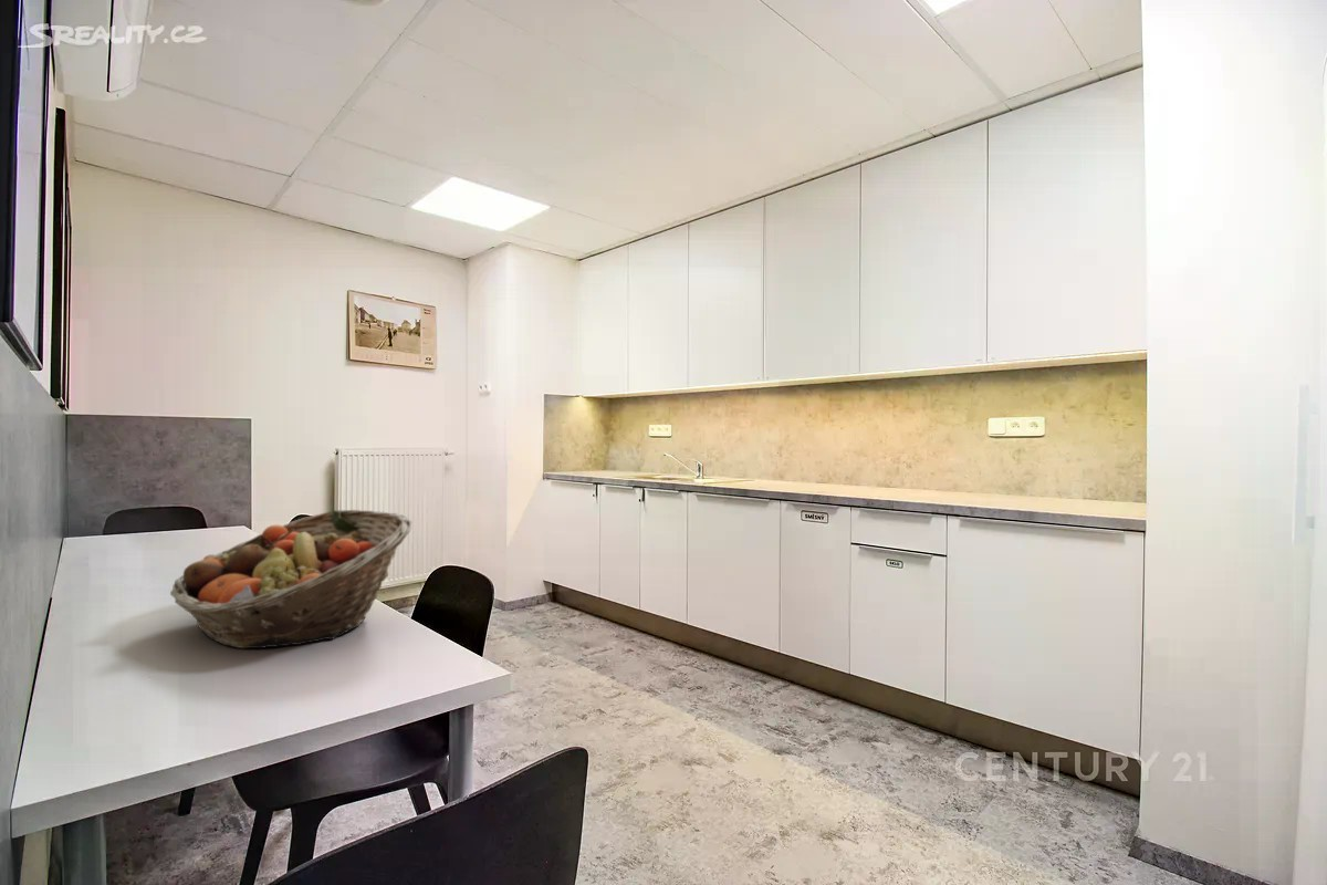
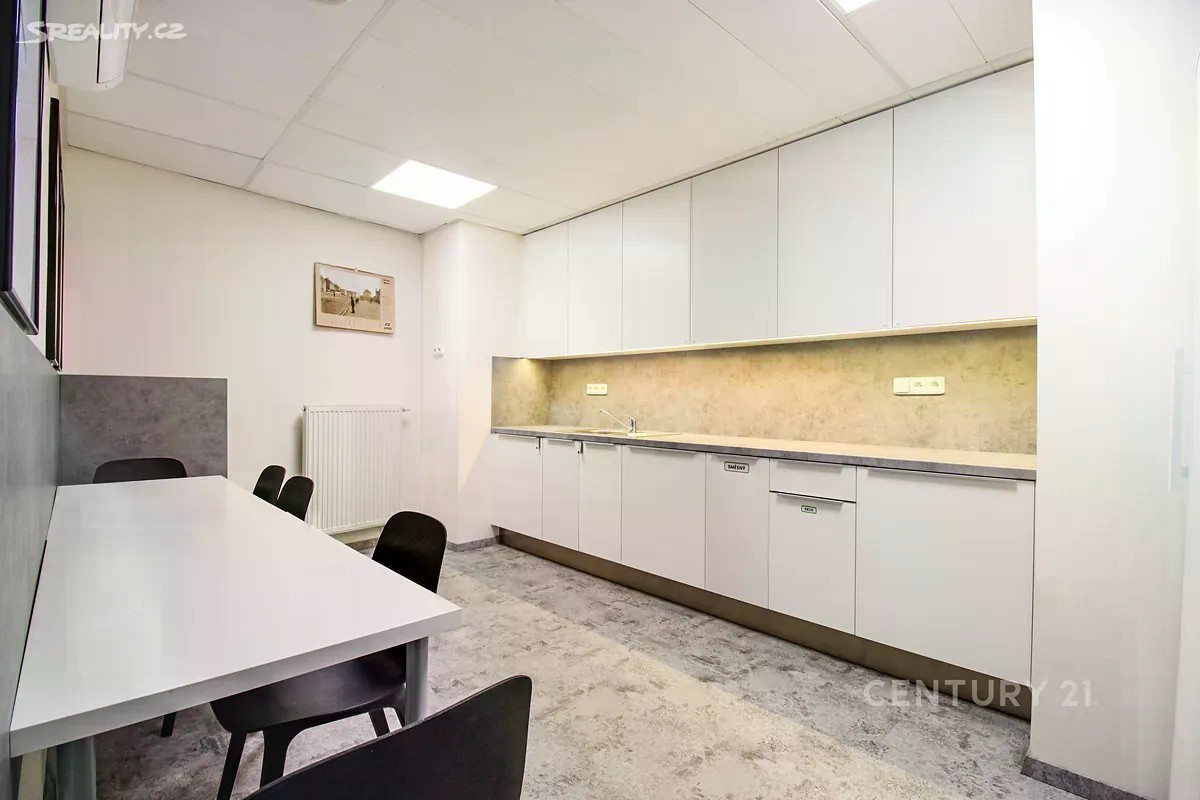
- fruit basket (299, 570)
